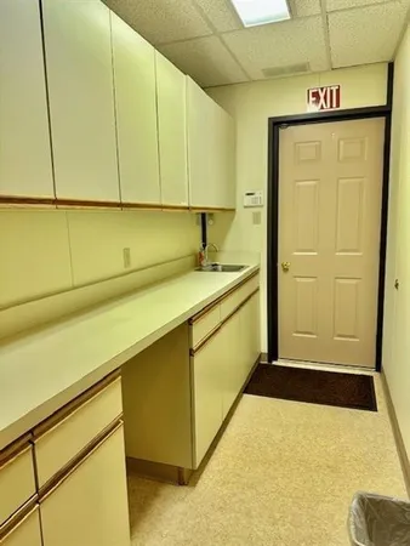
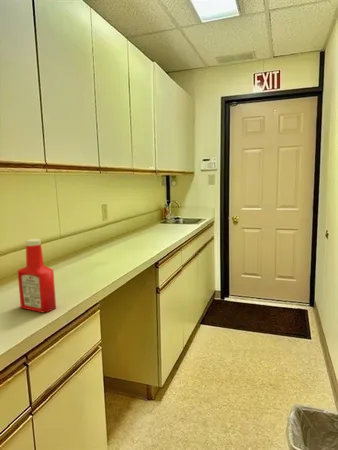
+ soap bottle (35, 274)
